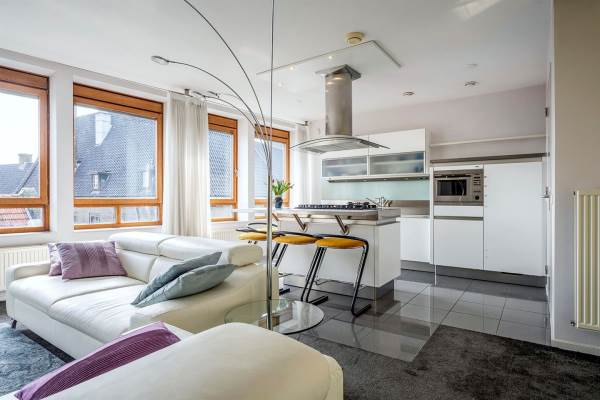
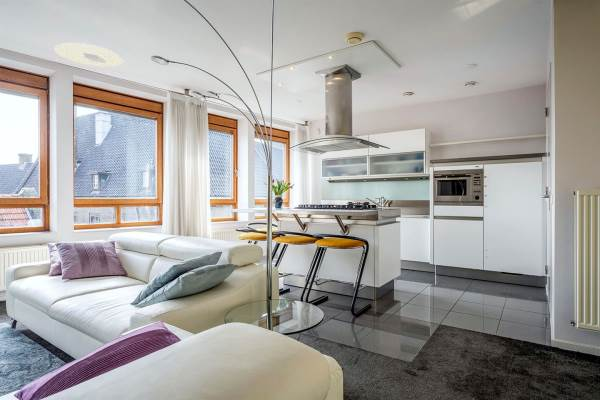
+ ceiling light (90, 53)
